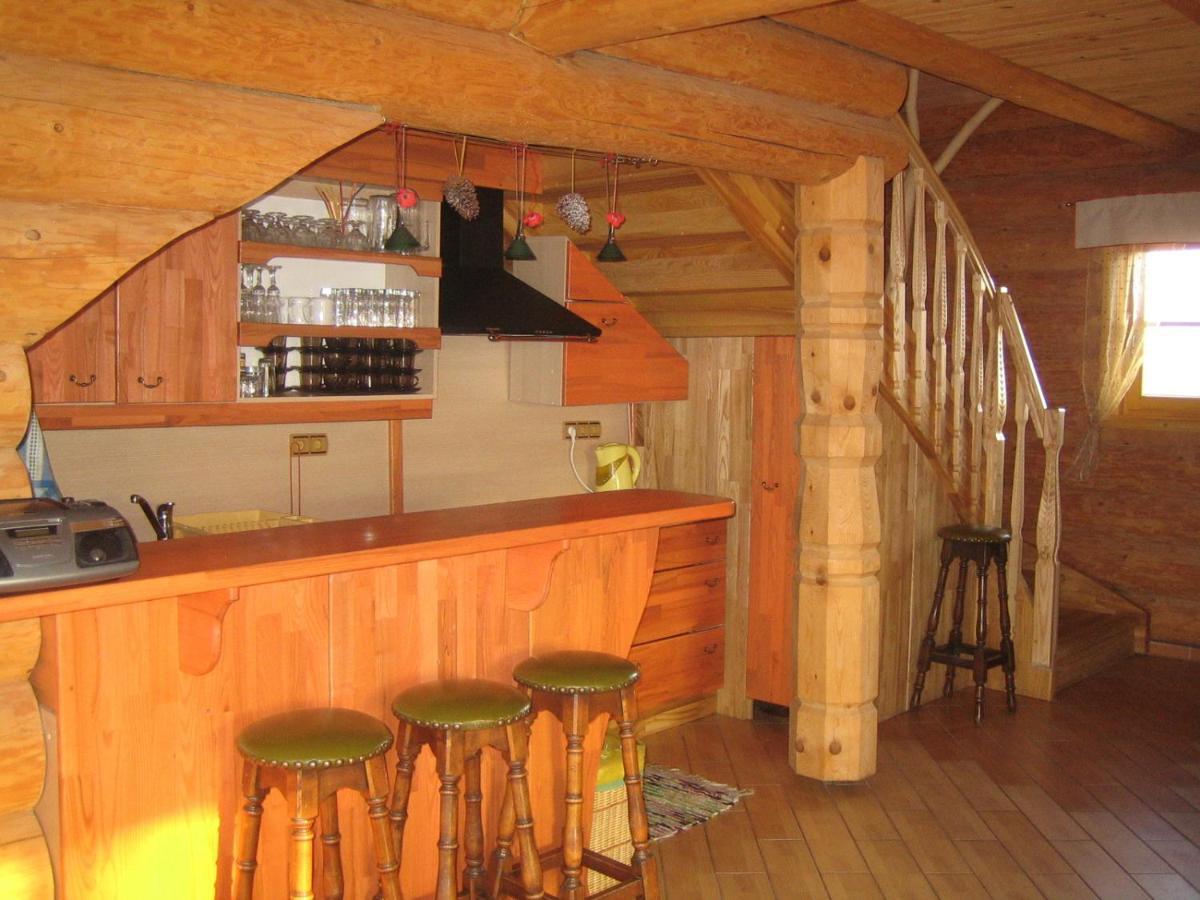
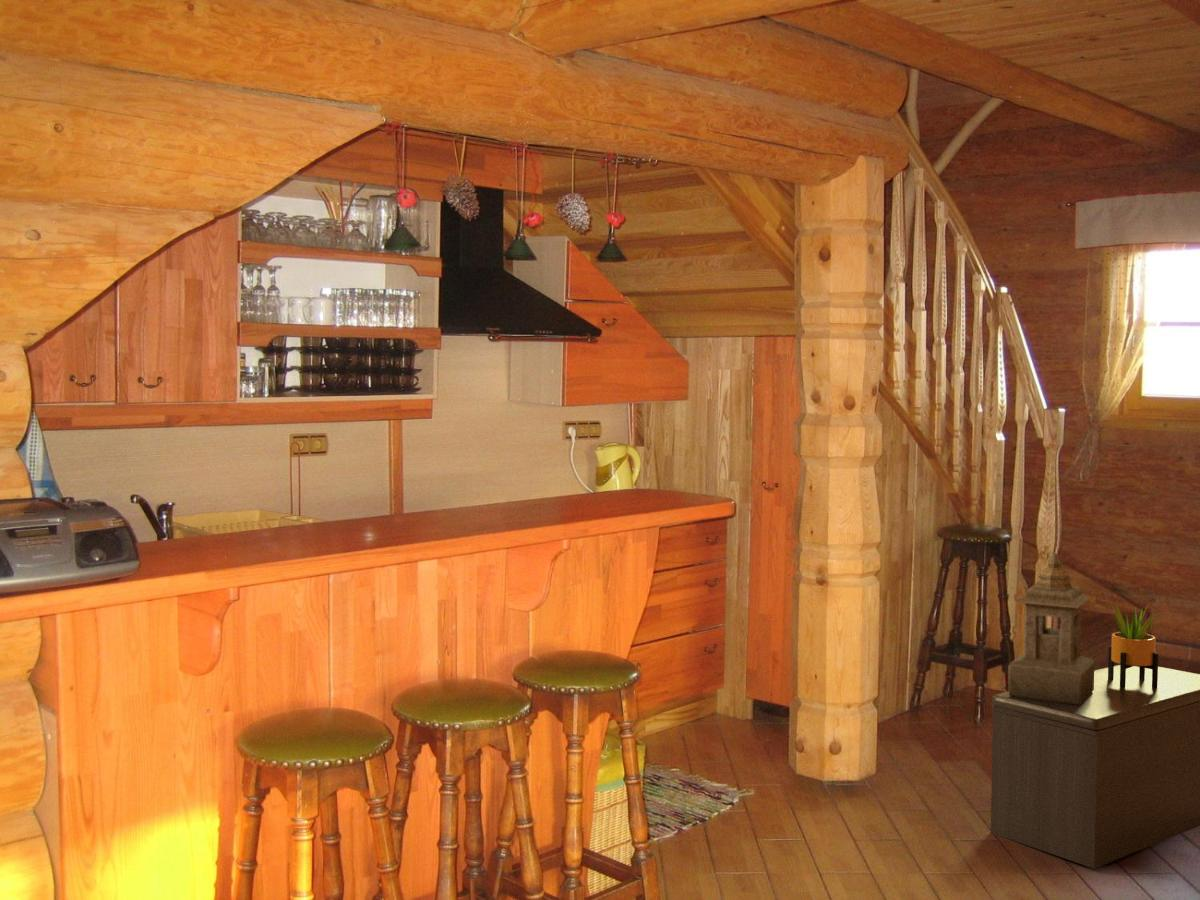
+ potted plant (1133, 642)
+ lantern (1052, 628)
+ bench (1114, 755)
